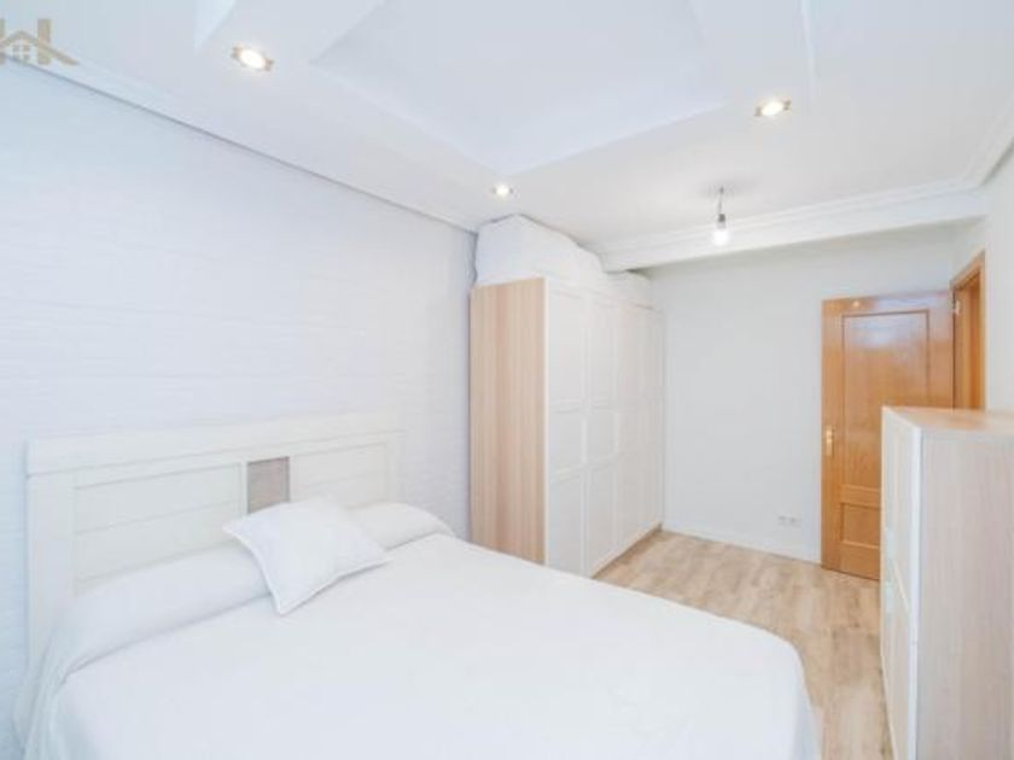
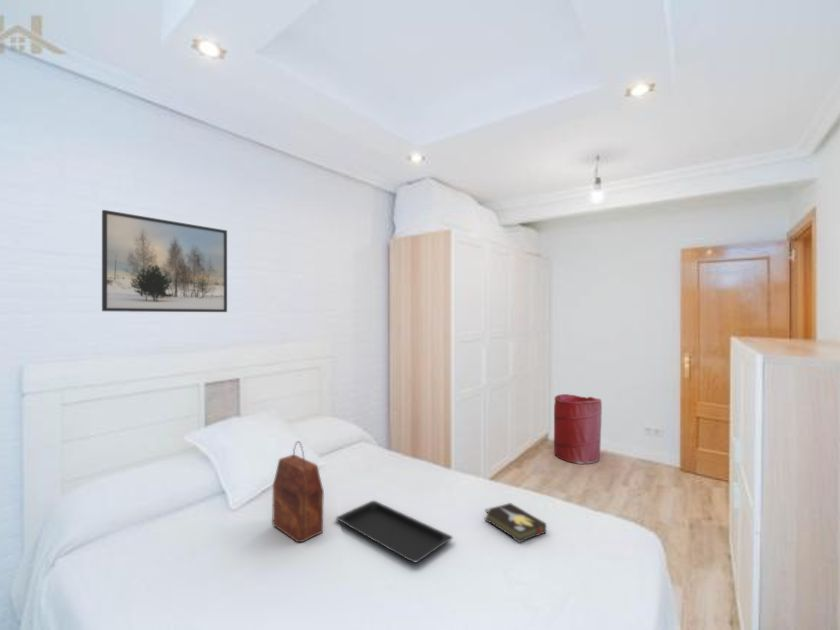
+ serving tray (391, 530)
+ handbag (297, 484)
+ hardback book (514, 520)
+ laundry hamper (577, 425)
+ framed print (171, 266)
